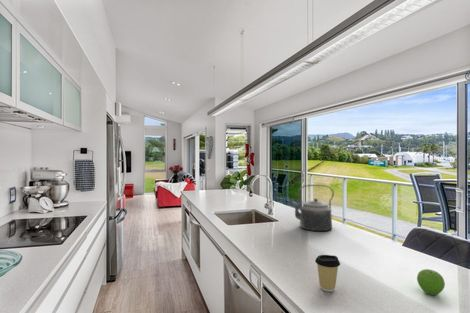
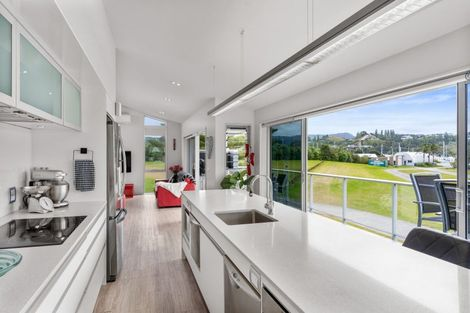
- coffee cup (327, 272)
- fruit (430, 282)
- kettle (312, 206)
